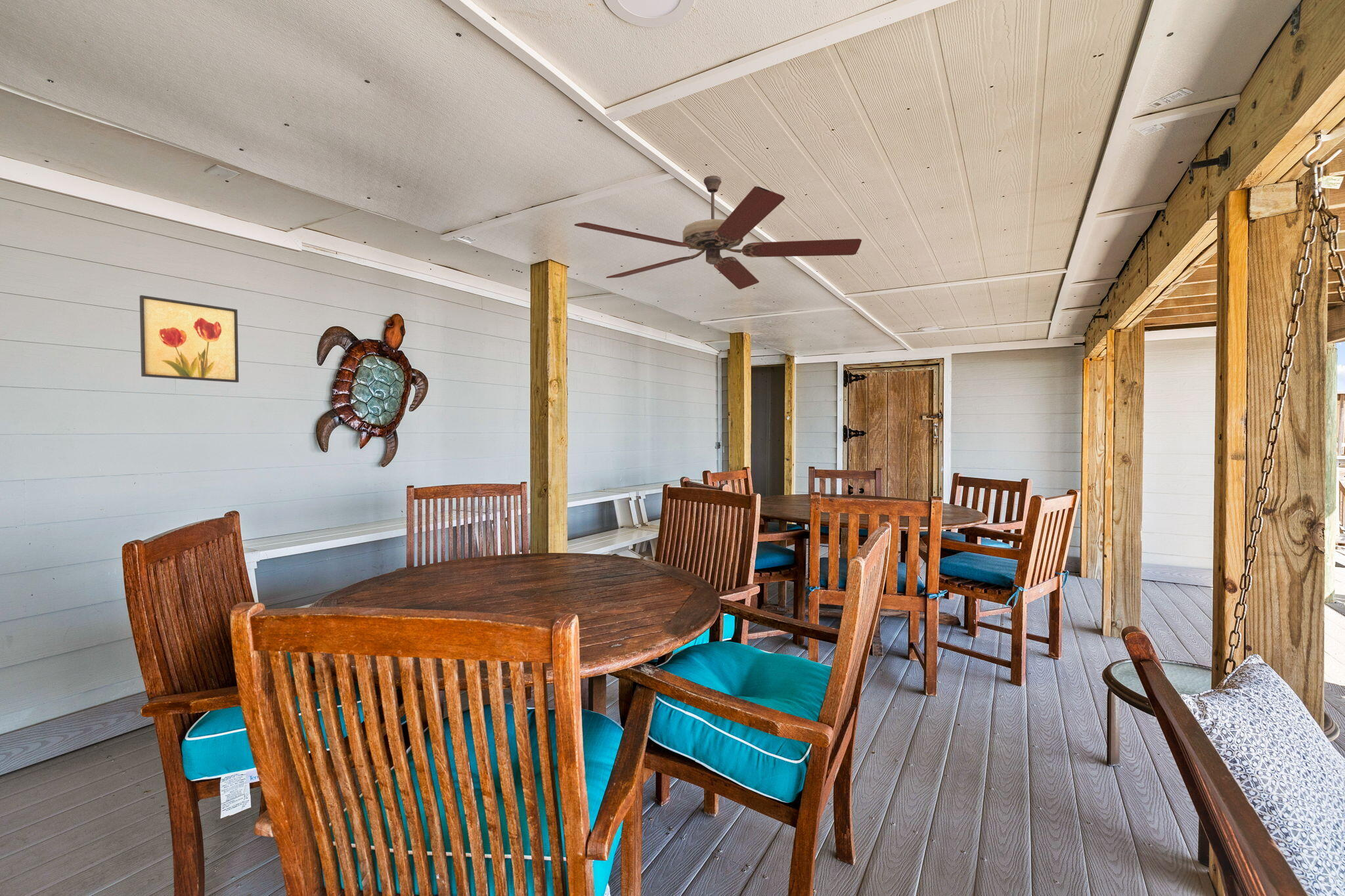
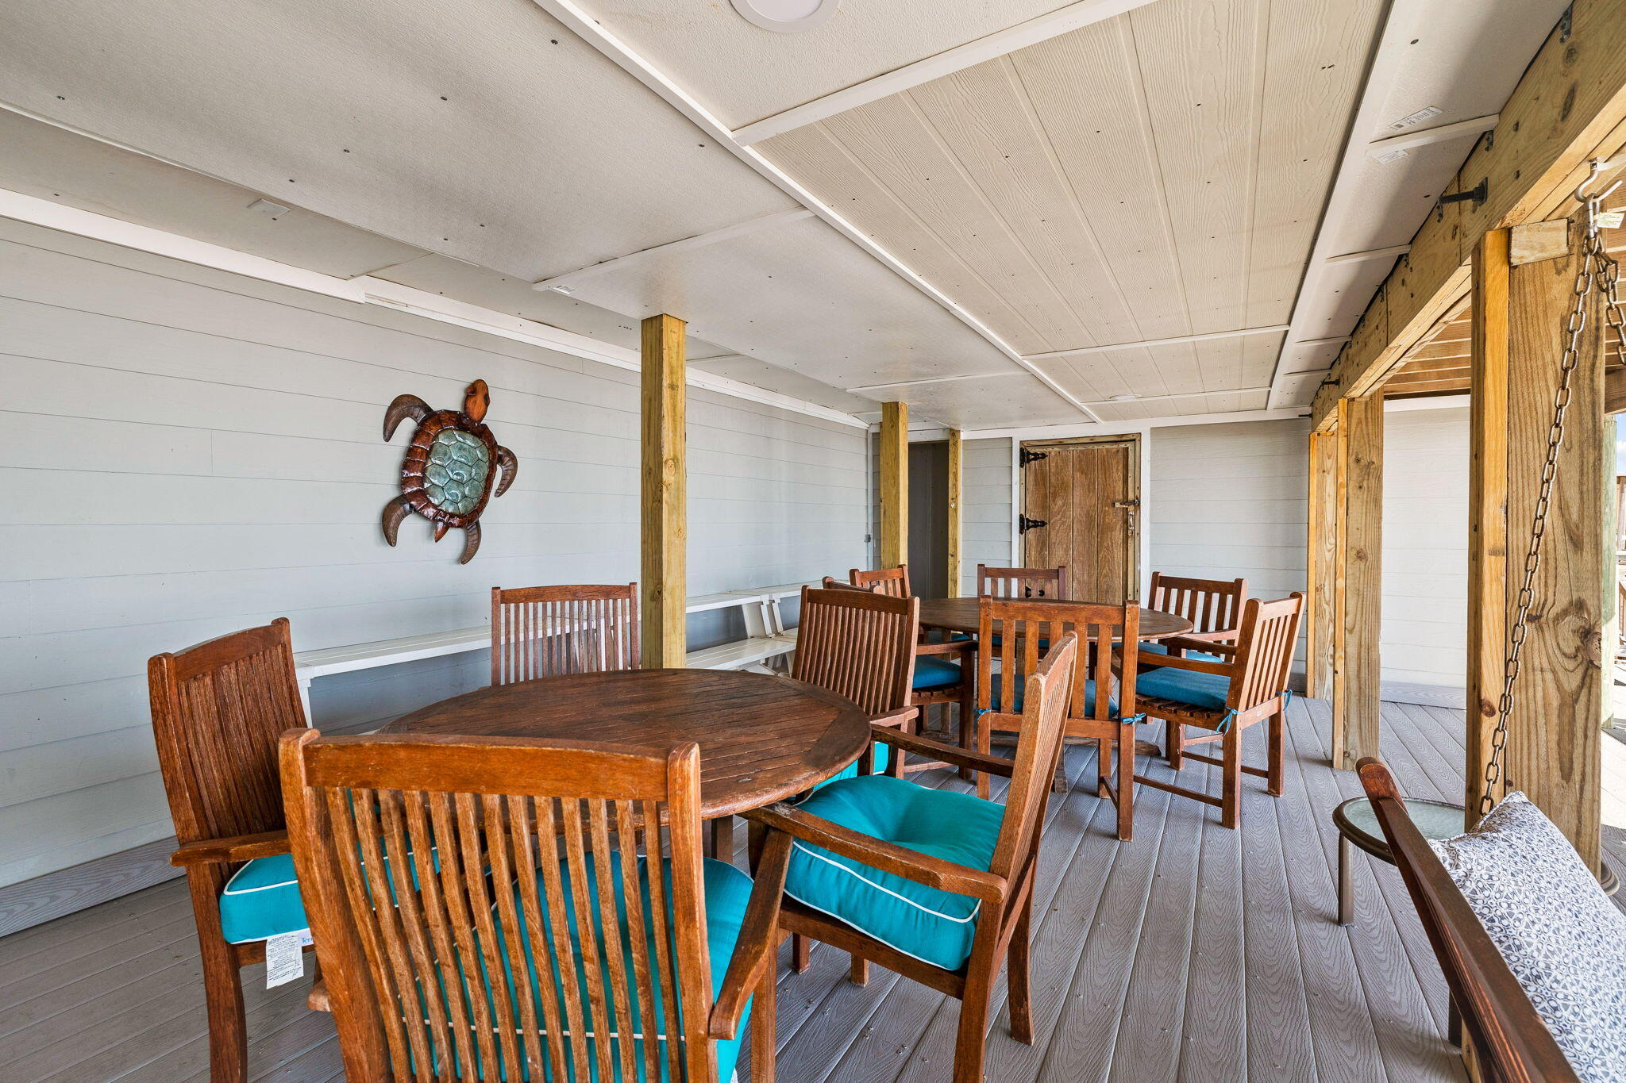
- wall art (191, 341)
- ceiling fan (722, 221)
